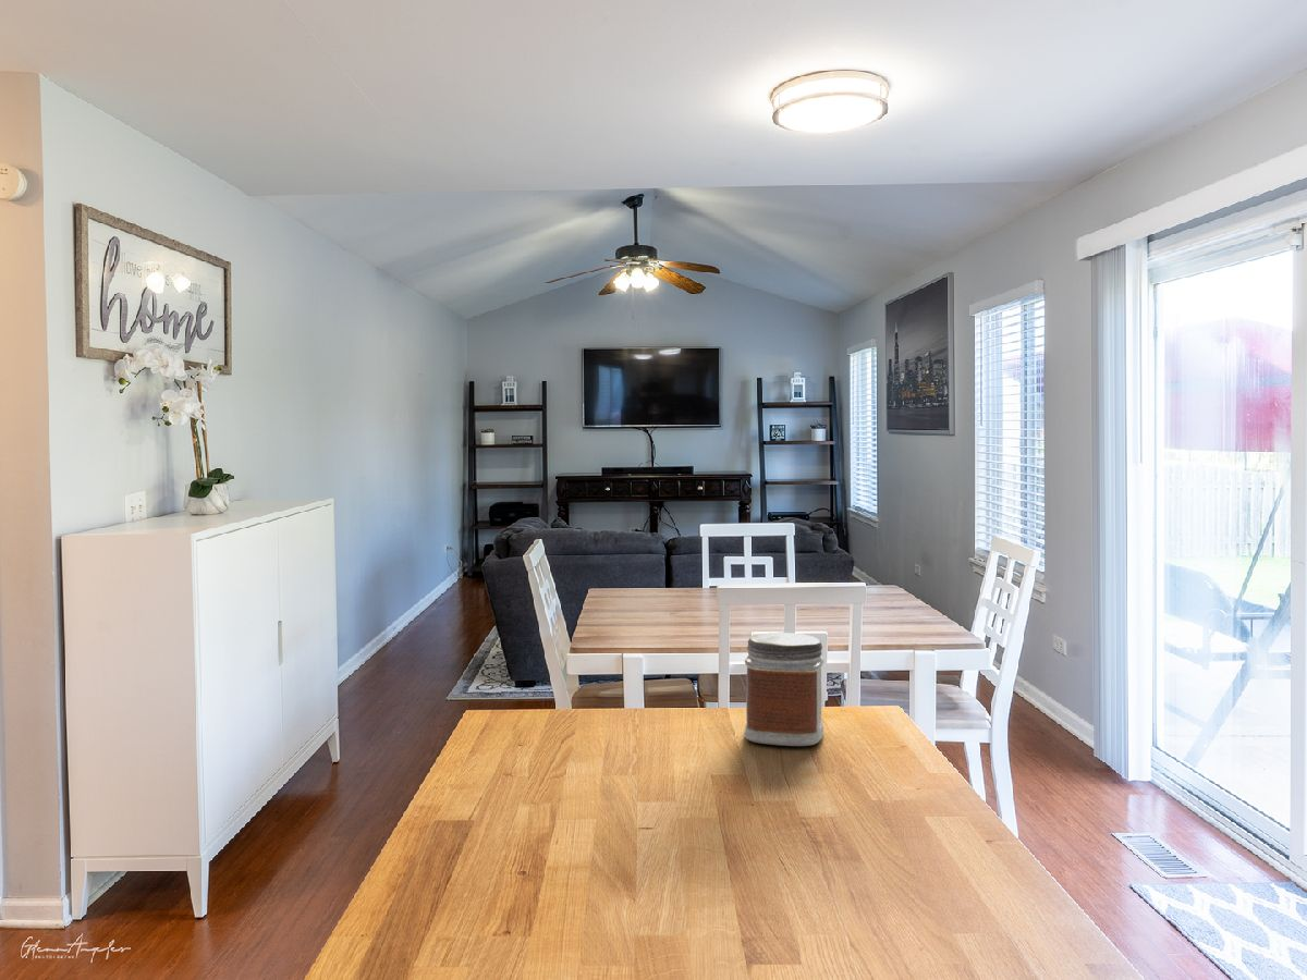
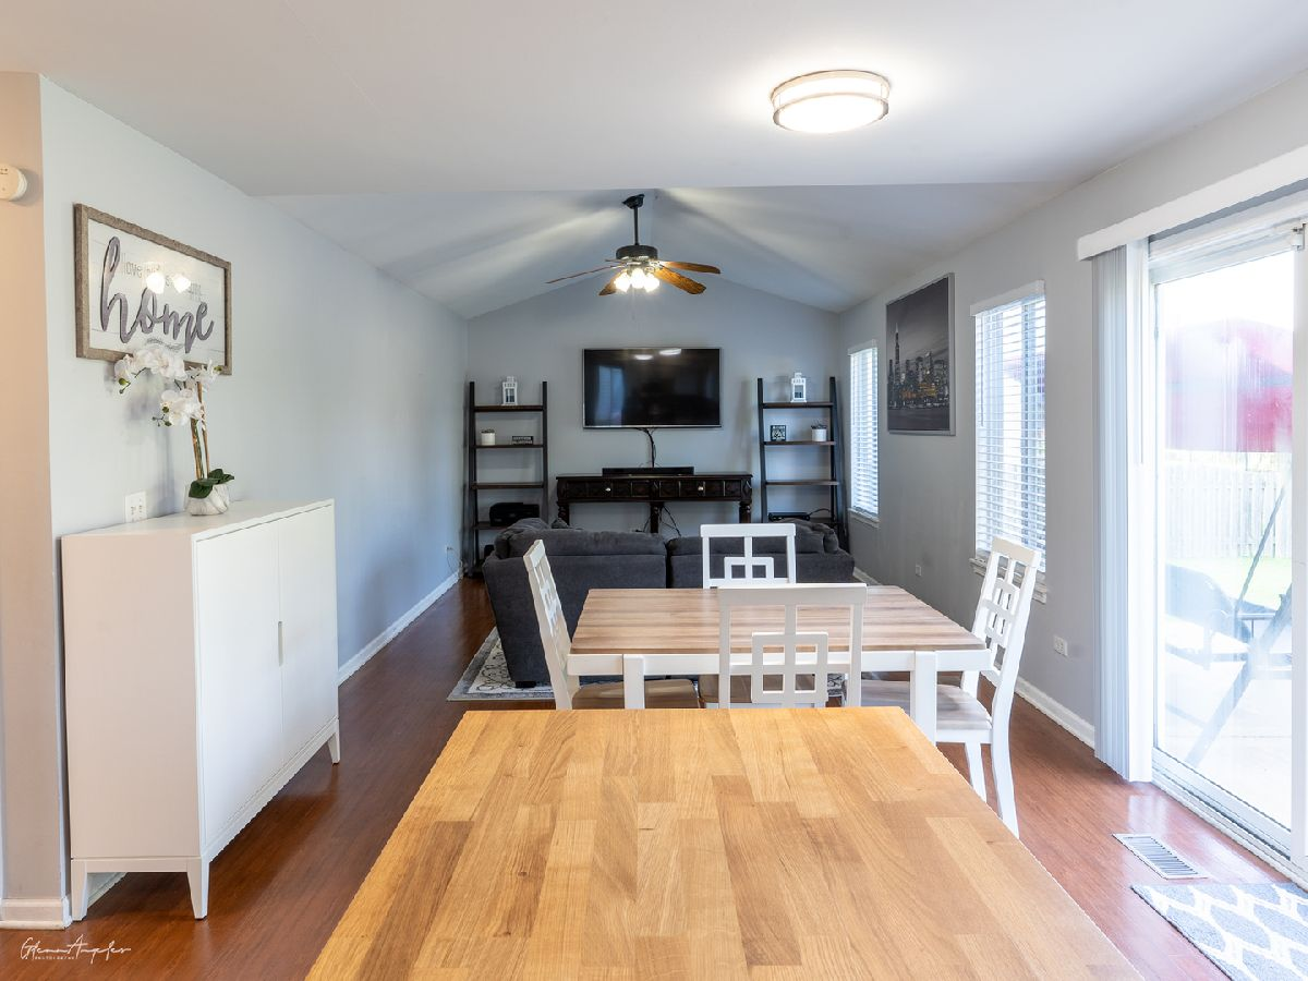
- jar (784, 686)
